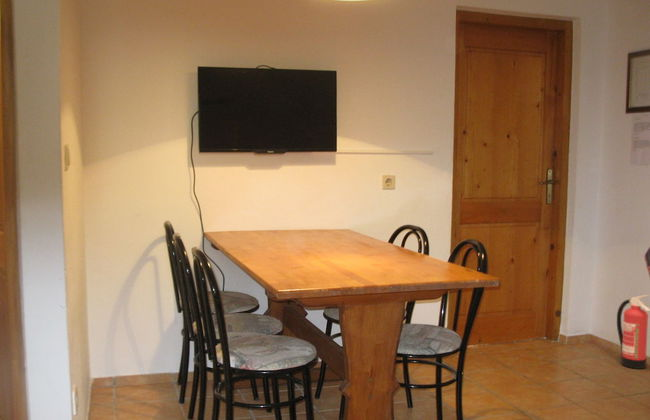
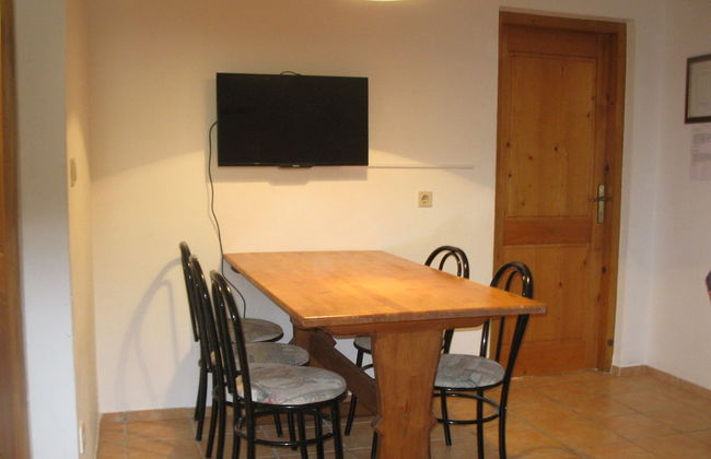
- fire extinguisher (632, 327)
